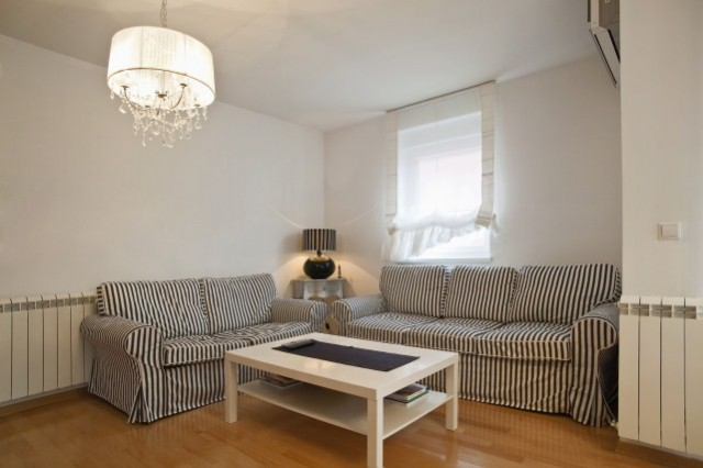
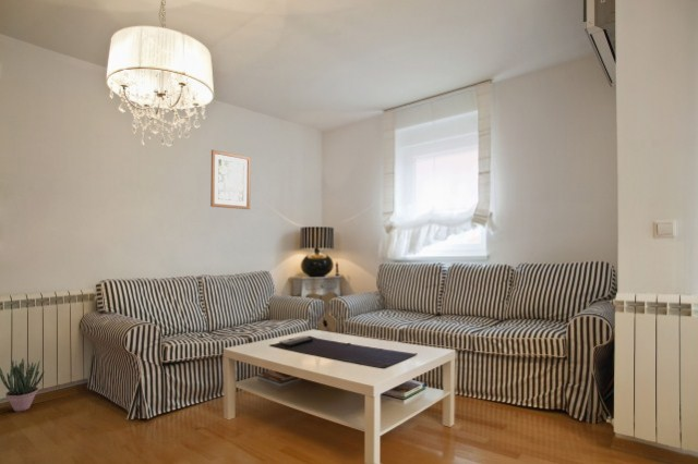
+ wall art (231, 181)
+ potted plant (21, 383)
